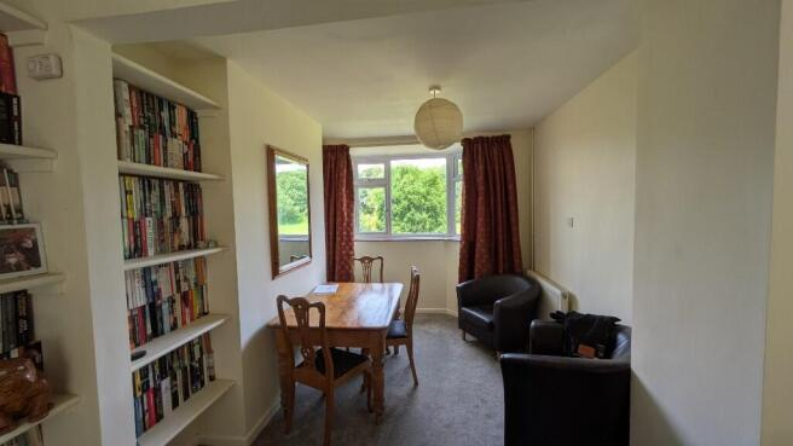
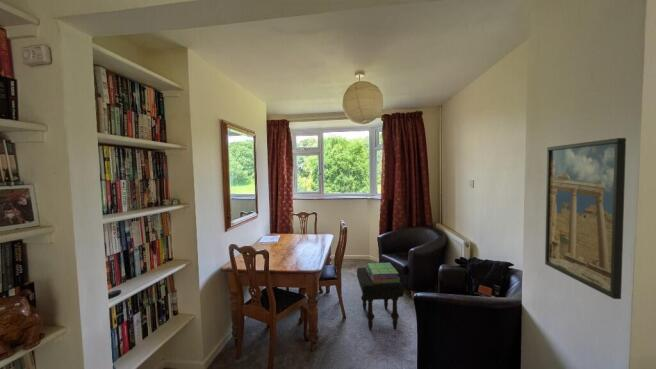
+ stack of books (382, 271)
+ ottoman (378, 296)
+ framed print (578, 211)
